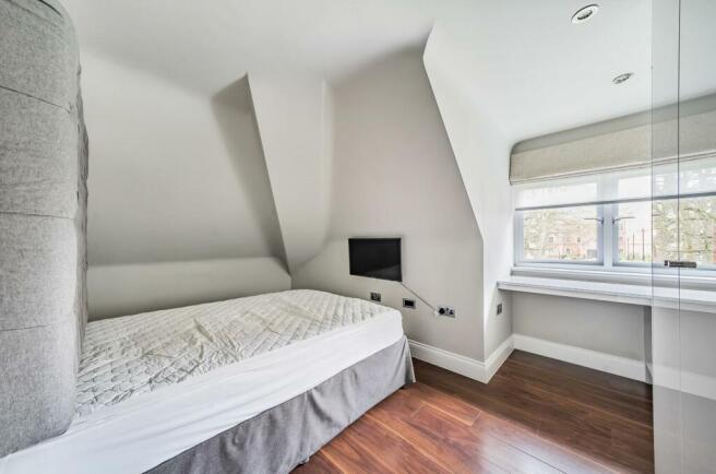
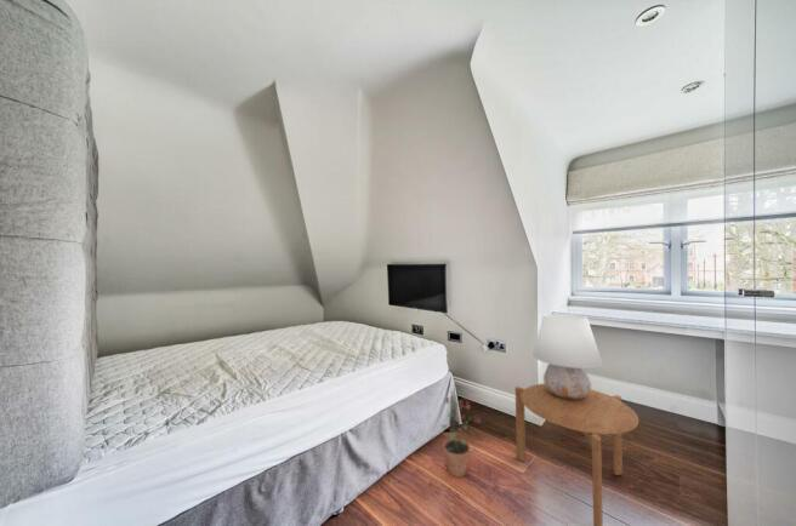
+ side table (573, 429)
+ table lamp (565, 355)
+ potted plant (460, 431)
